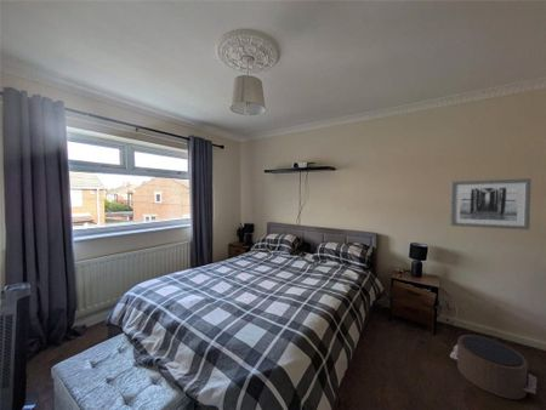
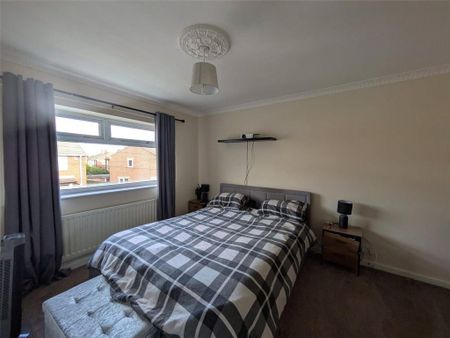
- wall art (487, 204)
- pouf (490, 361)
